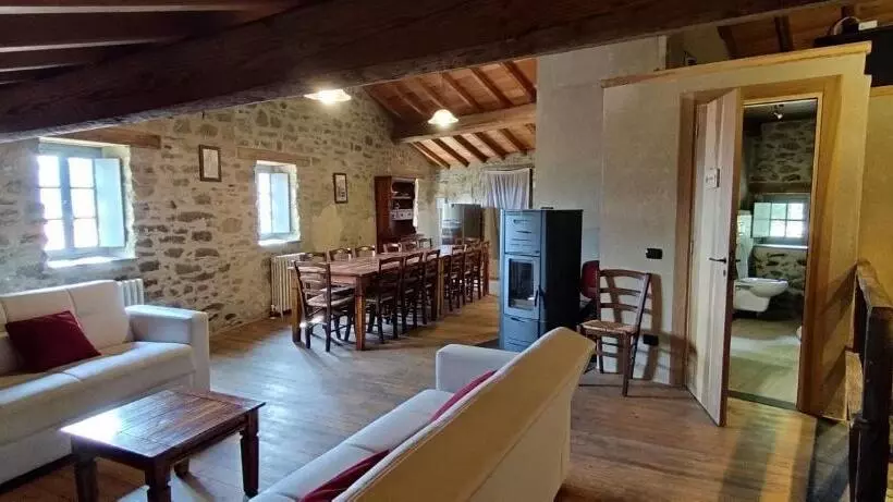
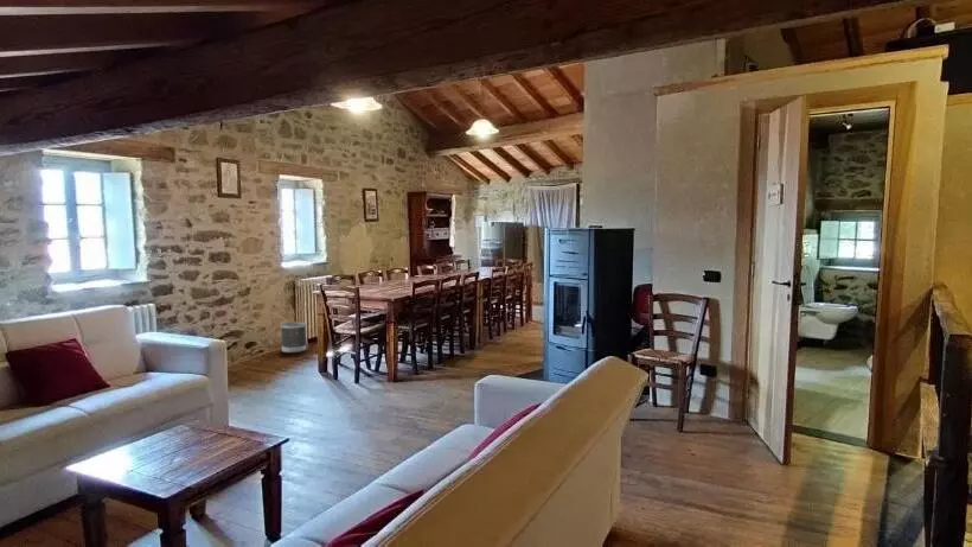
+ wastebasket (293, 337)
